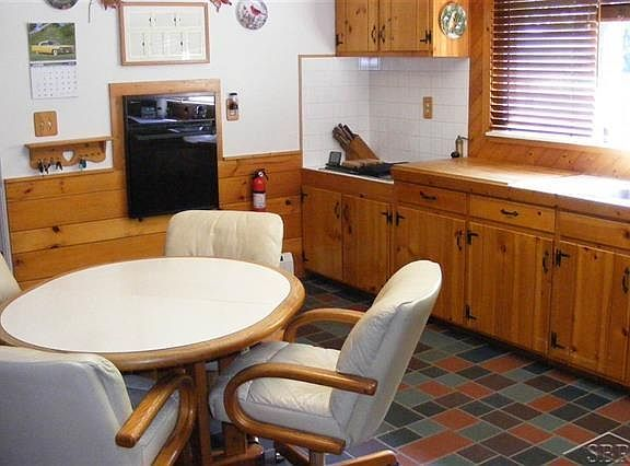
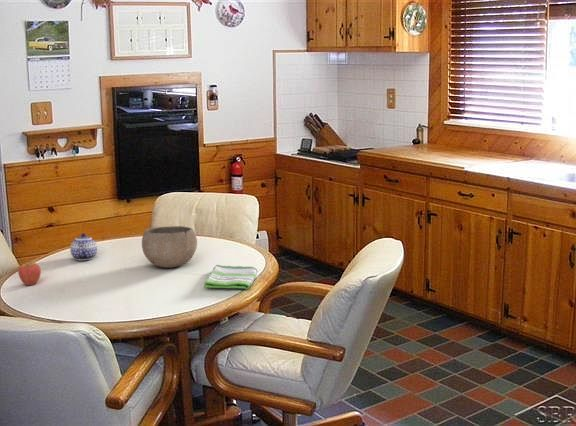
+ fruit (29, 271)
+ dish towel (231, 276)
+ bowl (169, 247)
+ teapot (83, 246)
